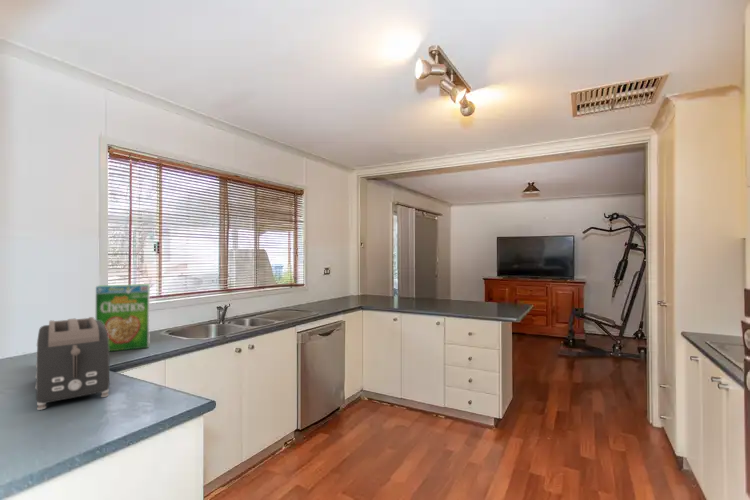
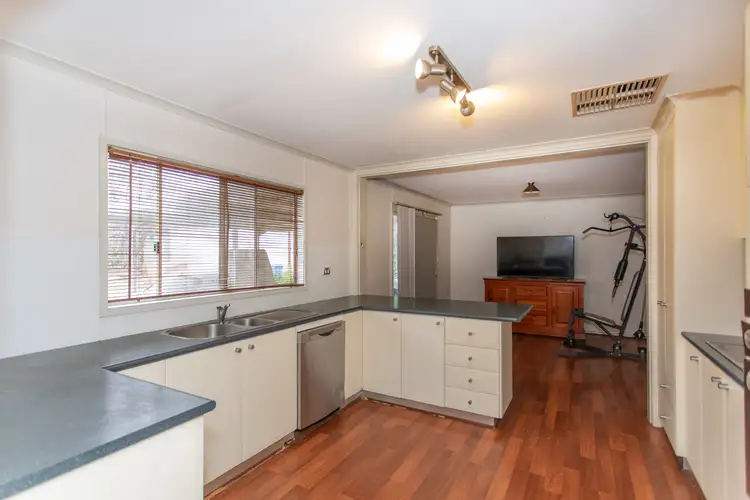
- cereal box (123, 316)
- toaster (72, 354)
